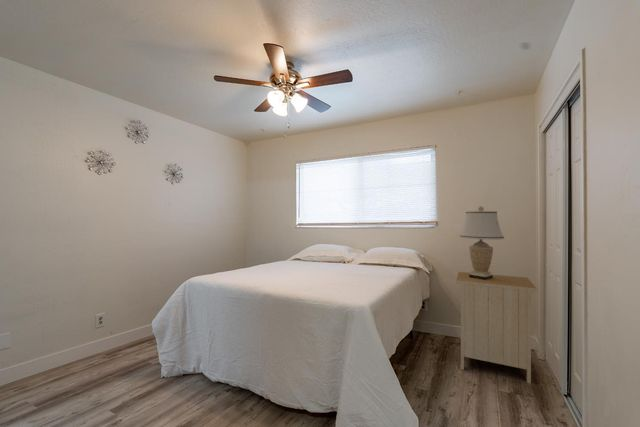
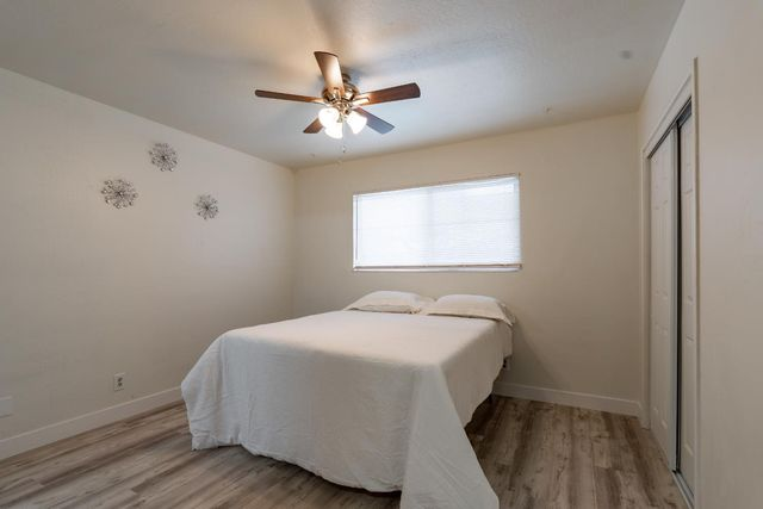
- table lamp (480, 241)
- nightstand (492, 321)
